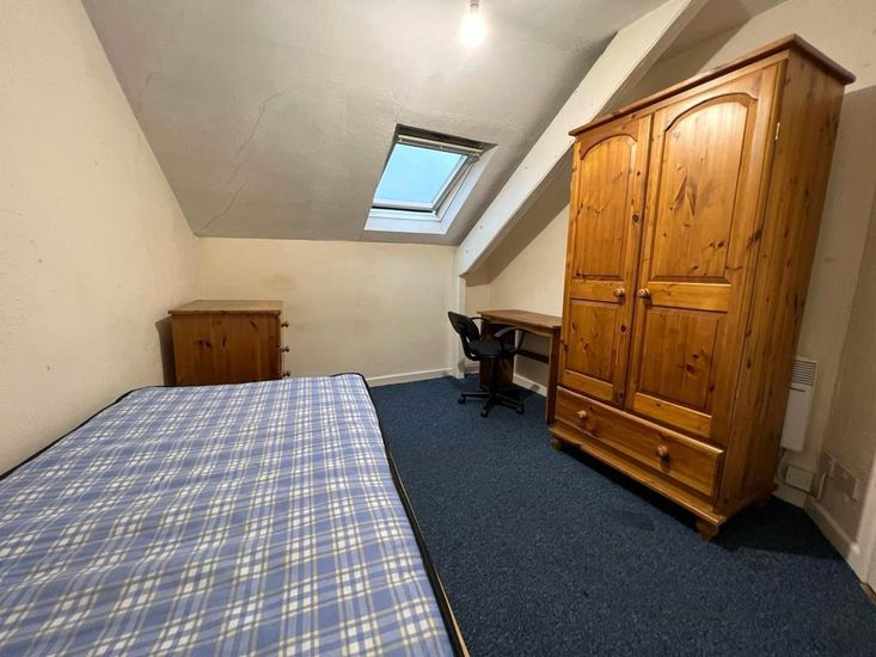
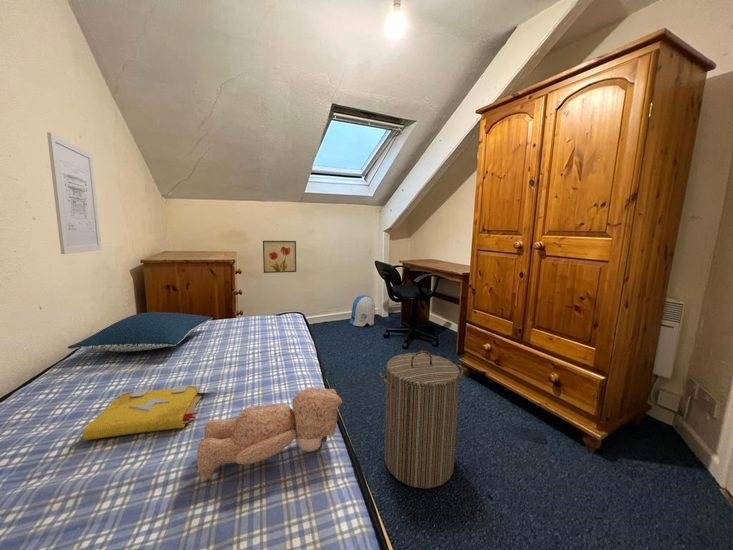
+ spell book (154, 409)
+ sun visor (362, 309)
+ teddy bear (275, 425)
+ laundry hamper (420, 407)
+ pillow (152, 330)
+ wall art (78, 199)
+ wall art (279, 256)
